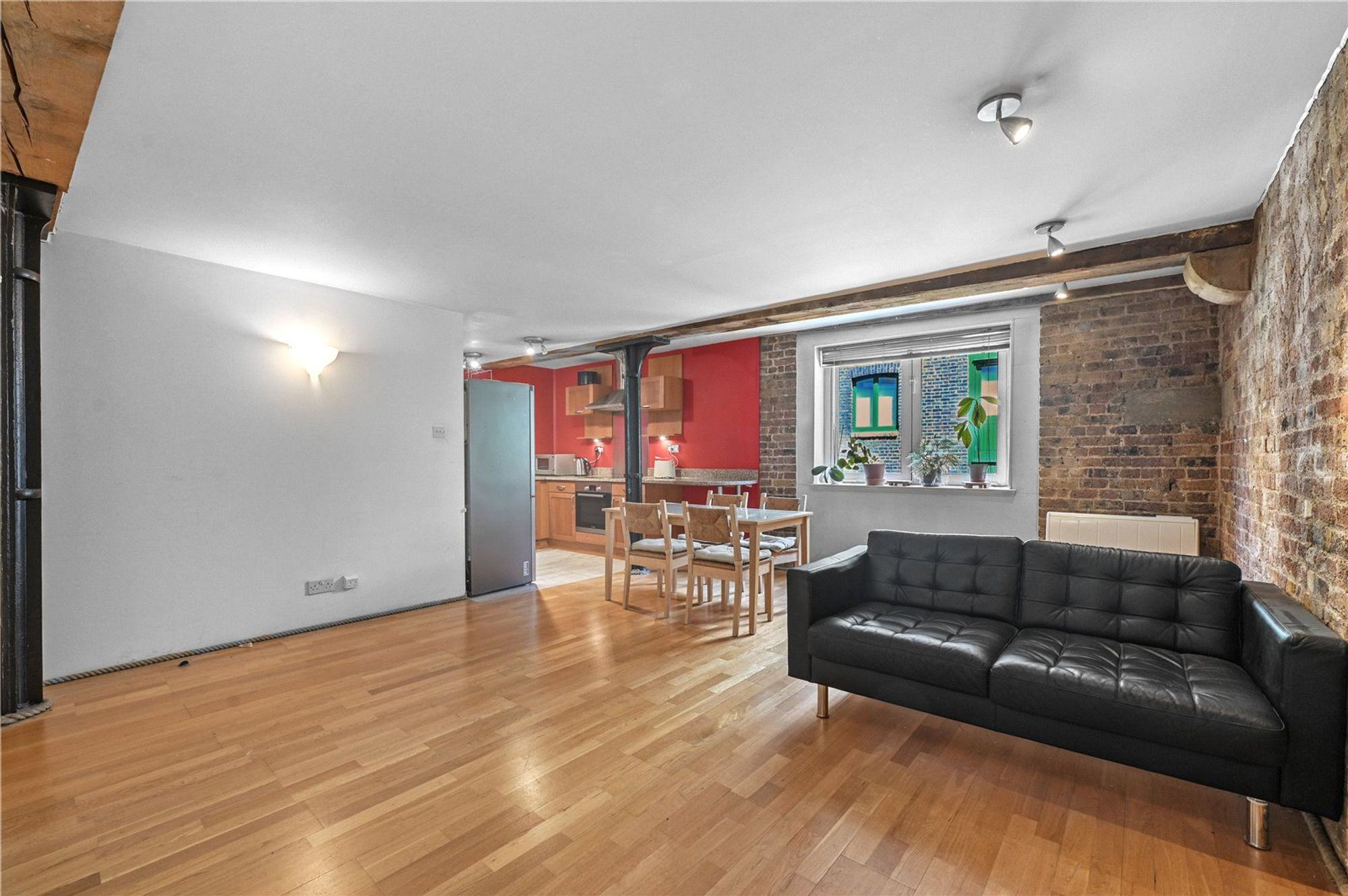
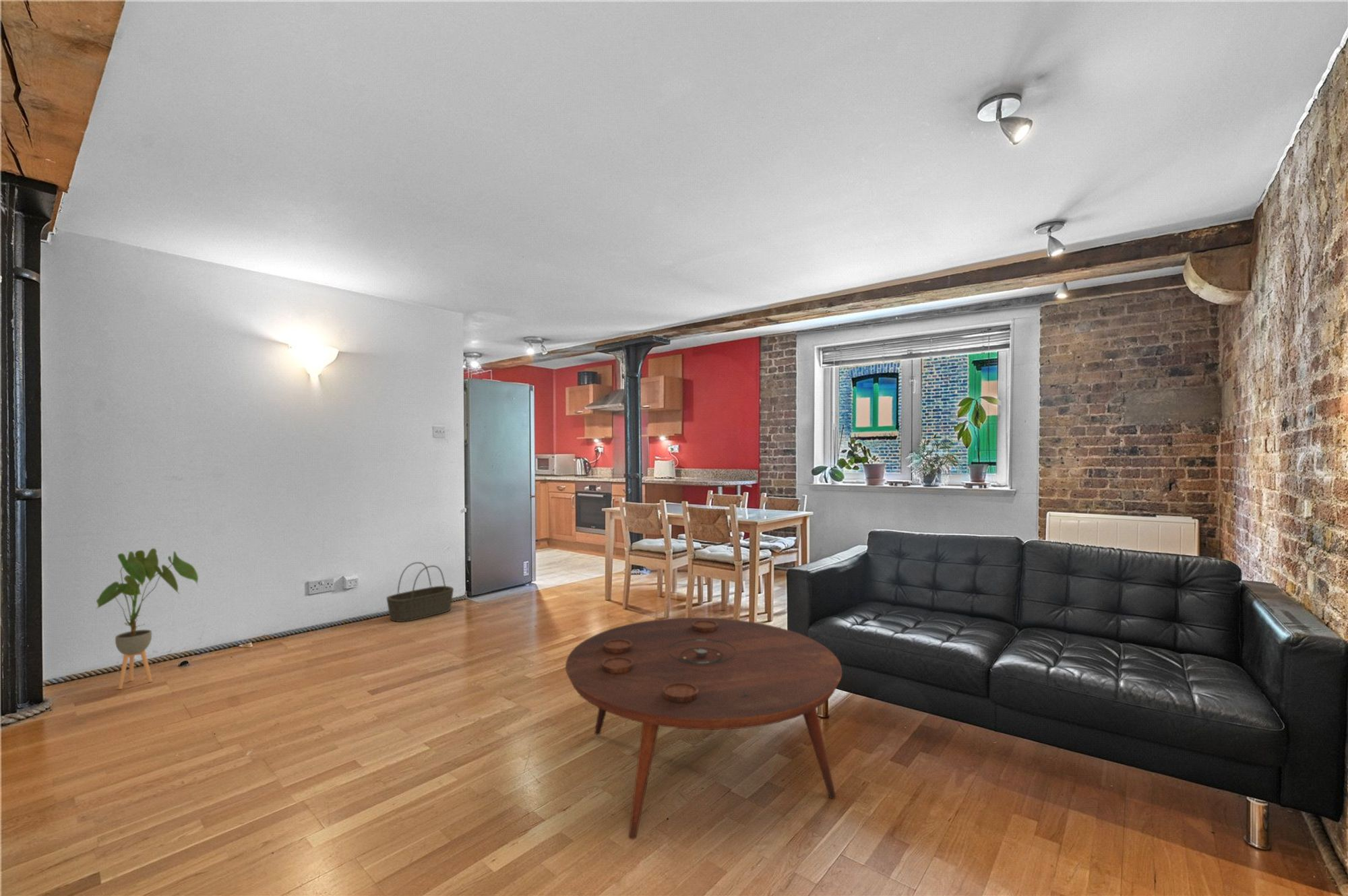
+ coffee table (702, 707)
+ house plant (140, 614)
+ basket (421, 589)
